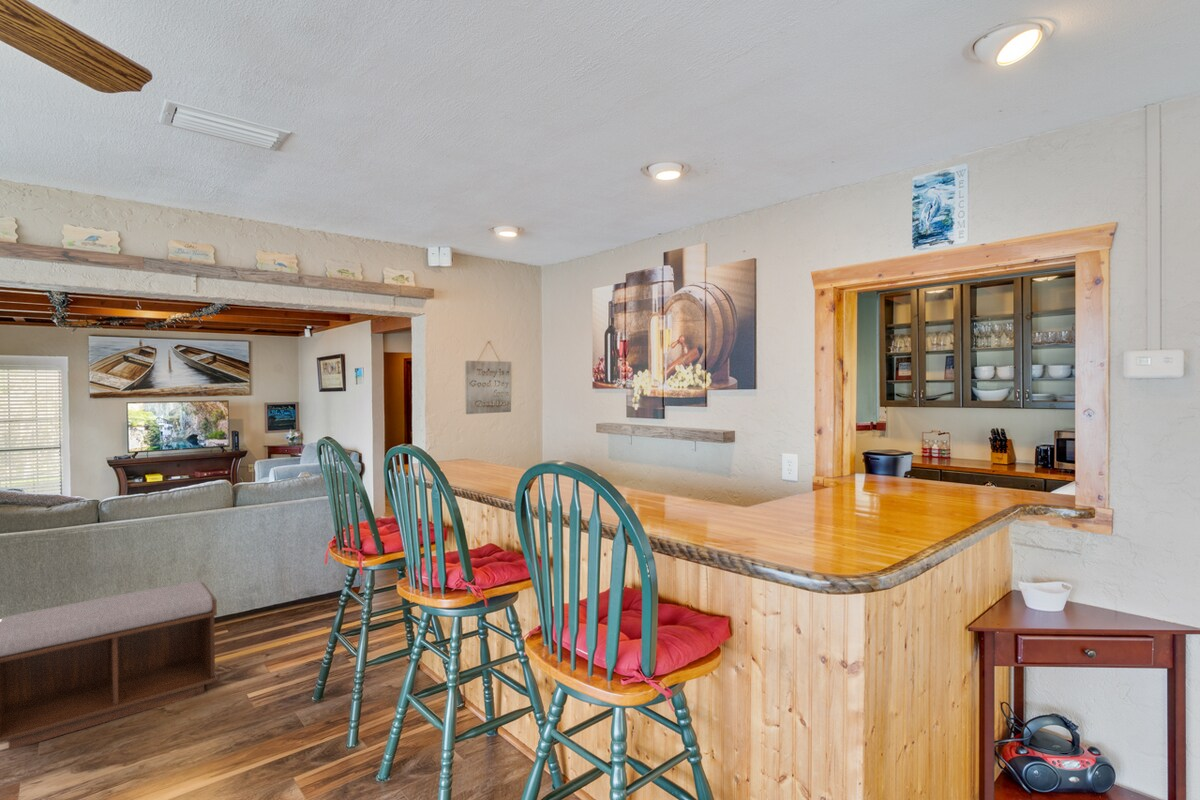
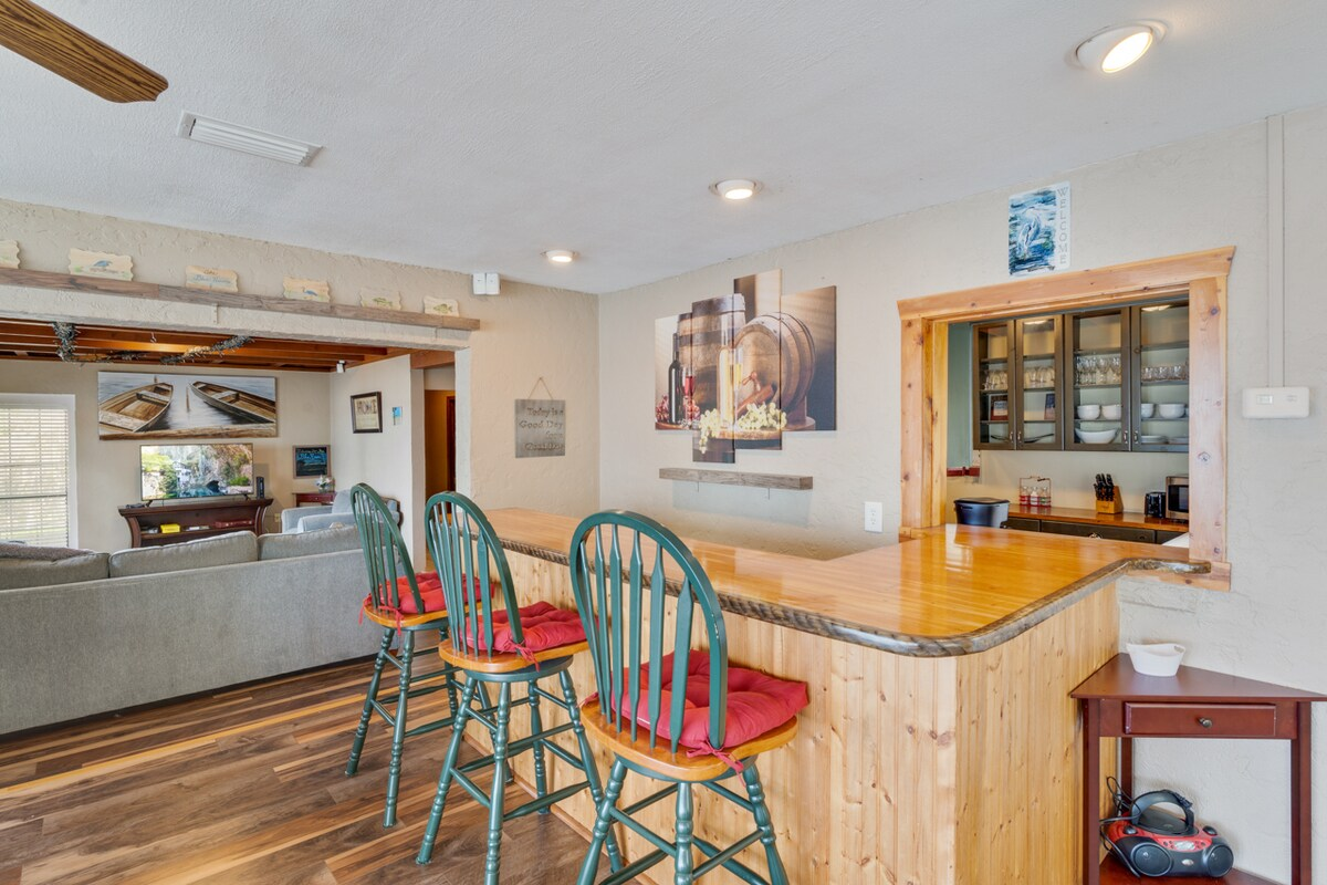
- bench (112, 654)
